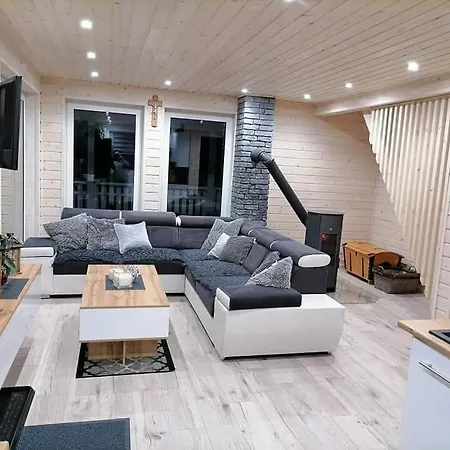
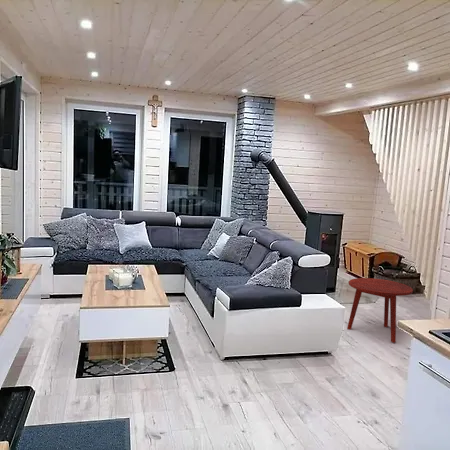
+ side table (384, 308)
